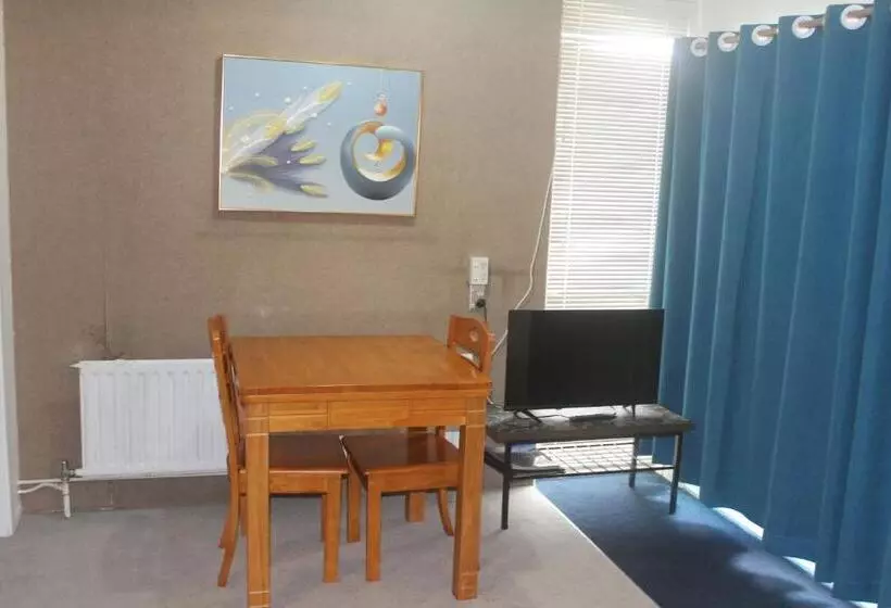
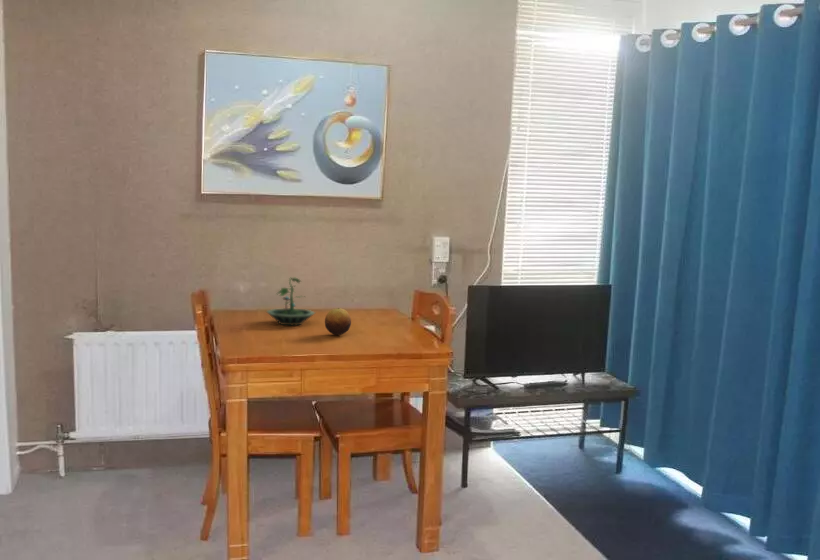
+ fruit (338, 321)
+ terrarium (291, 285)
